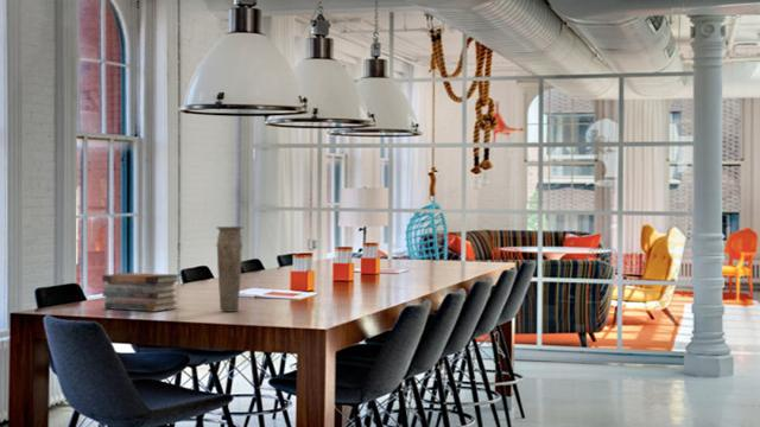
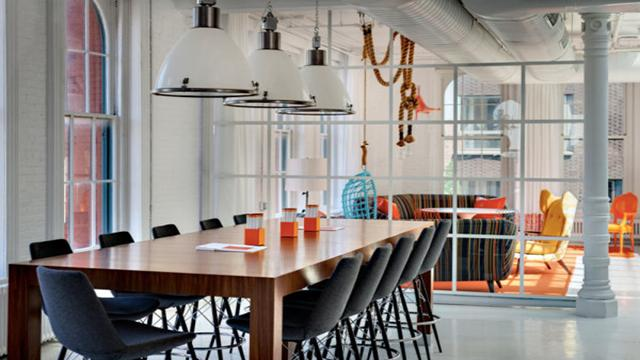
- vase (229, 268)
- book stack (140, 291)
